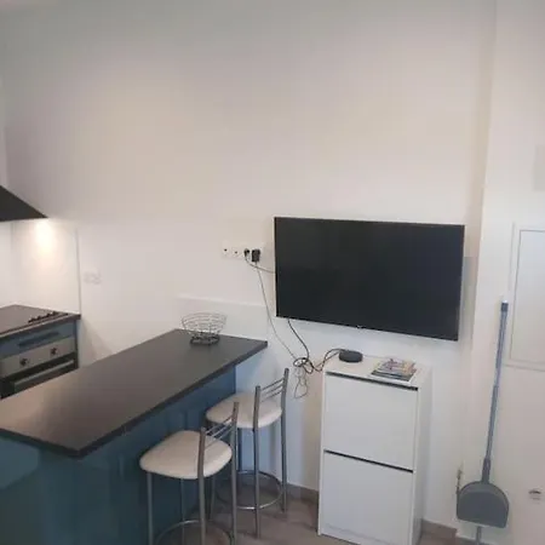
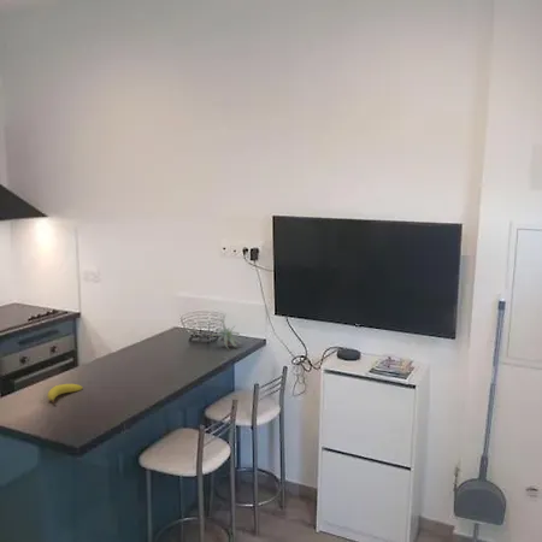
+ fruit (63, 390)
+ succulent plant (225, 334)
